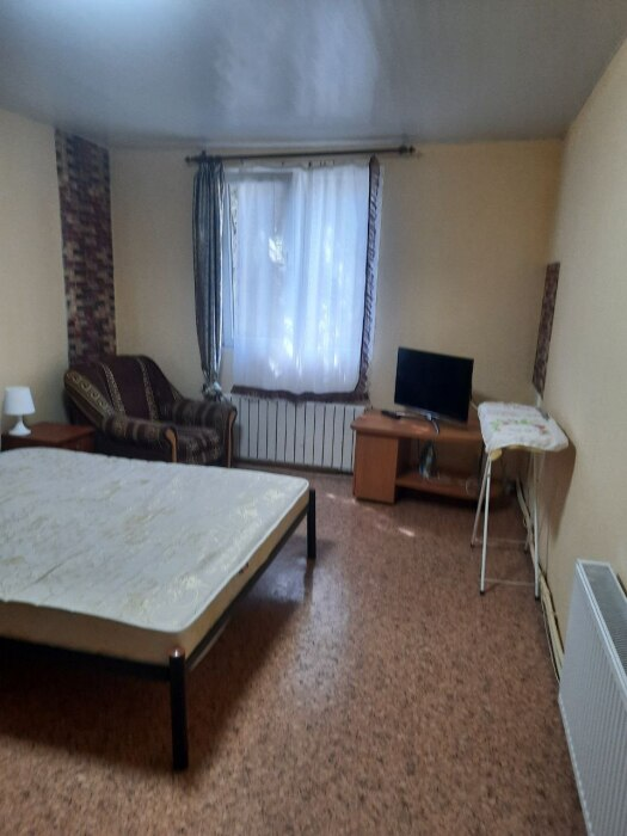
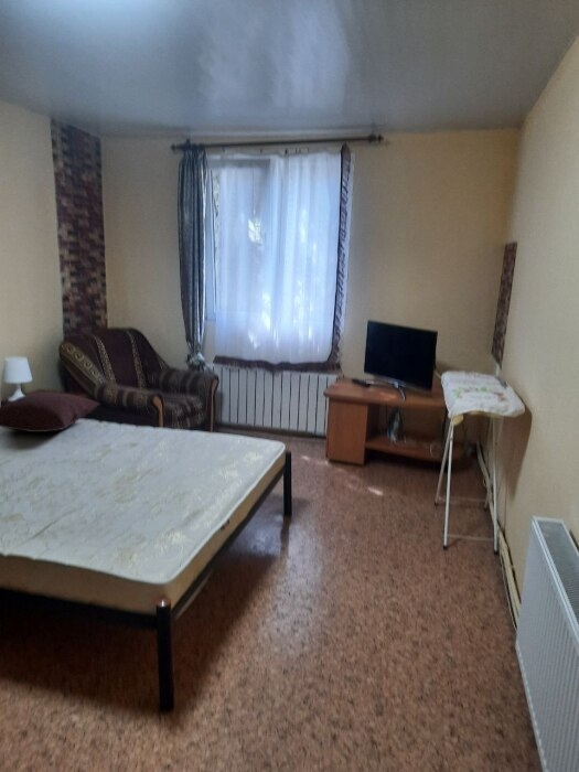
+ cushion (44, 411)
